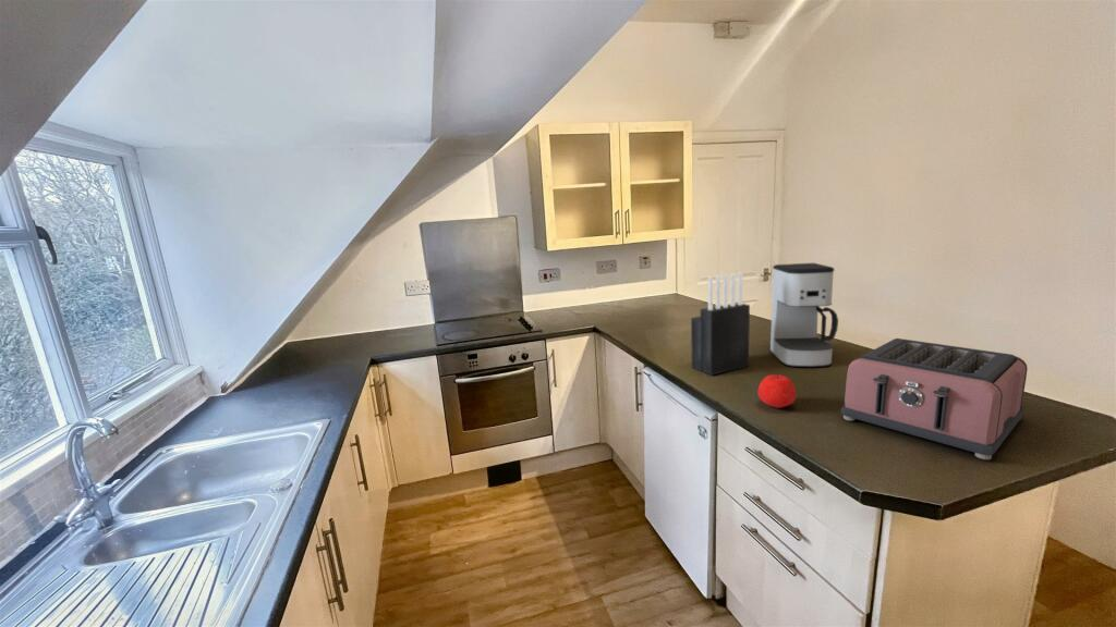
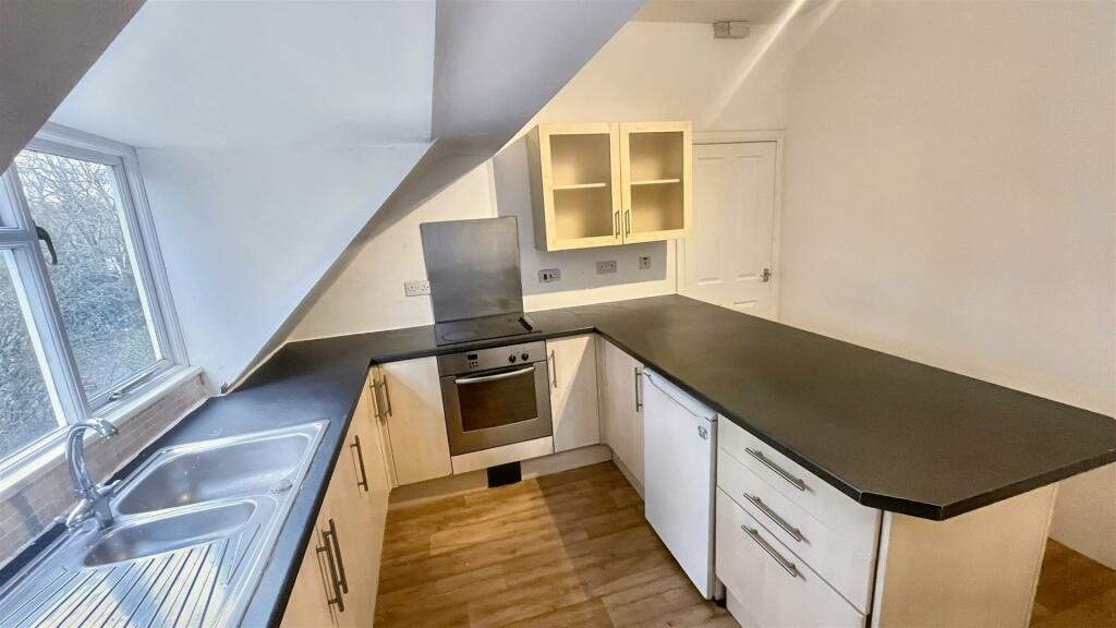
- apple (777, 390)
- toaster (930, 389)
- coffee maker (806, 312)
- knife block (717, 320)
